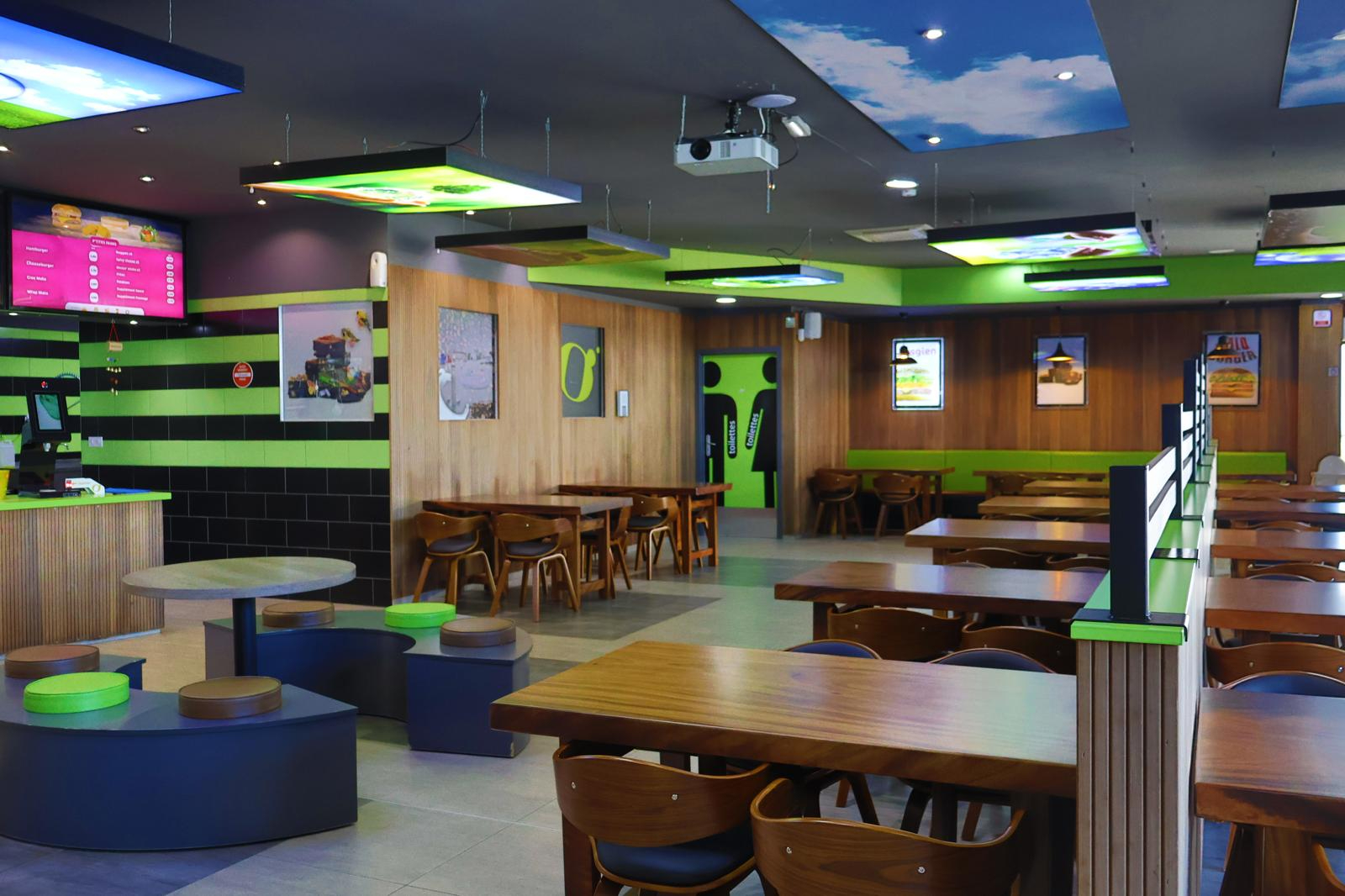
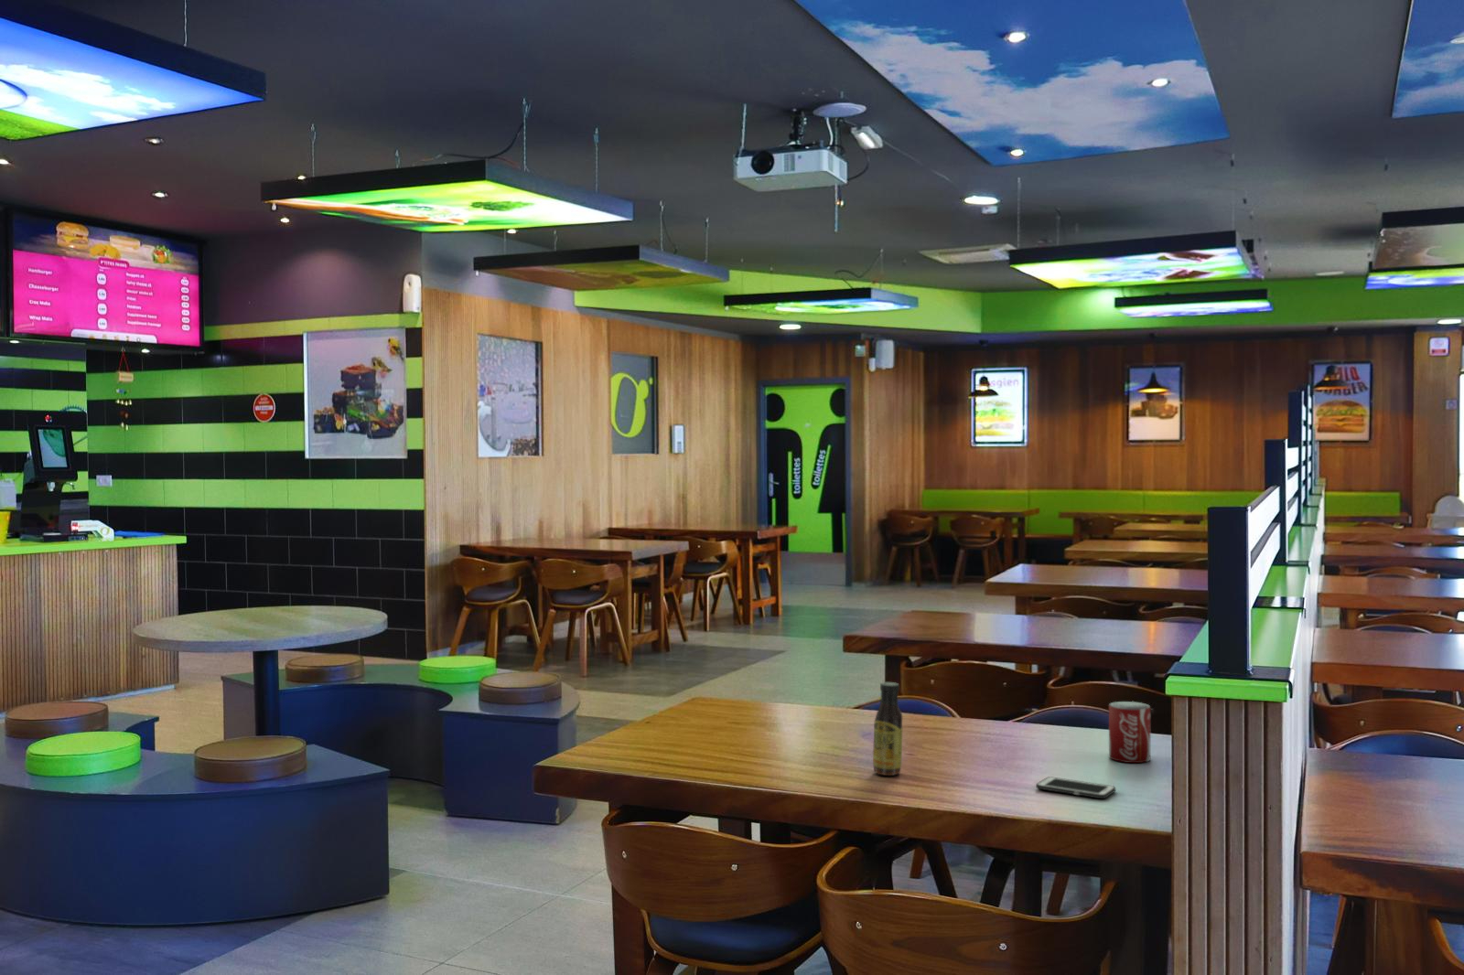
+ soda can (1129, 731)
+ cell phone (1075, 788)
+ sauce bottle (887, 728)
